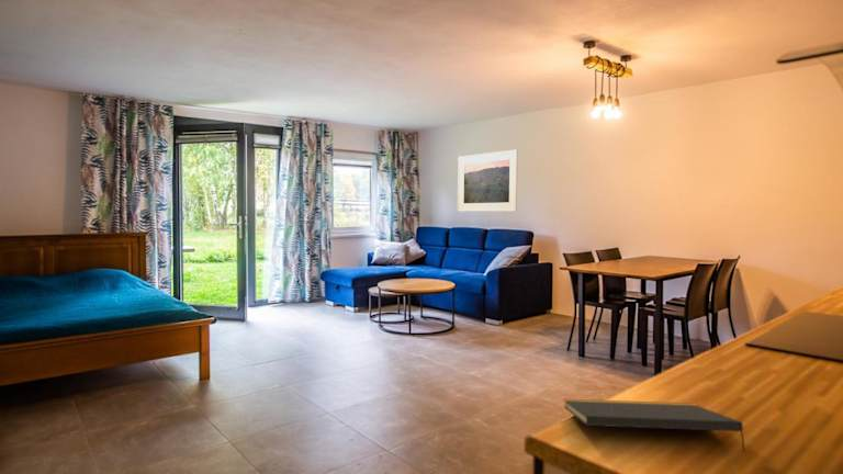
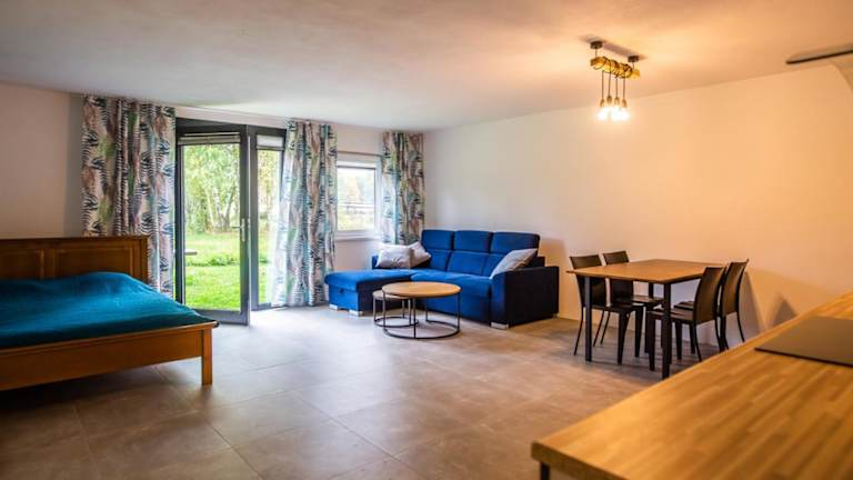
- notepad (642, 413)
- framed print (485, 182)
